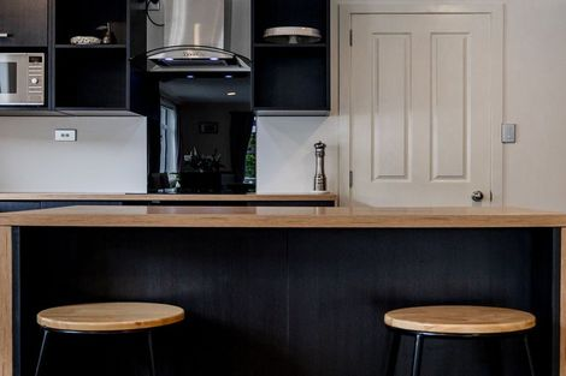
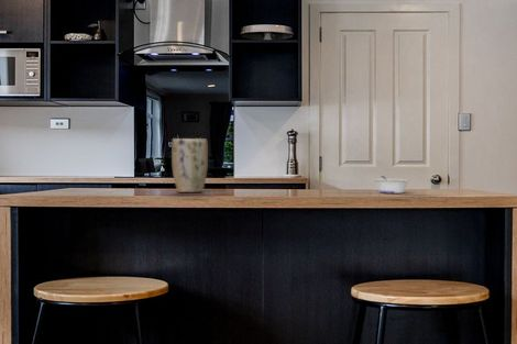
+ plant pot (189, 165)
+ legume (389, 184)
